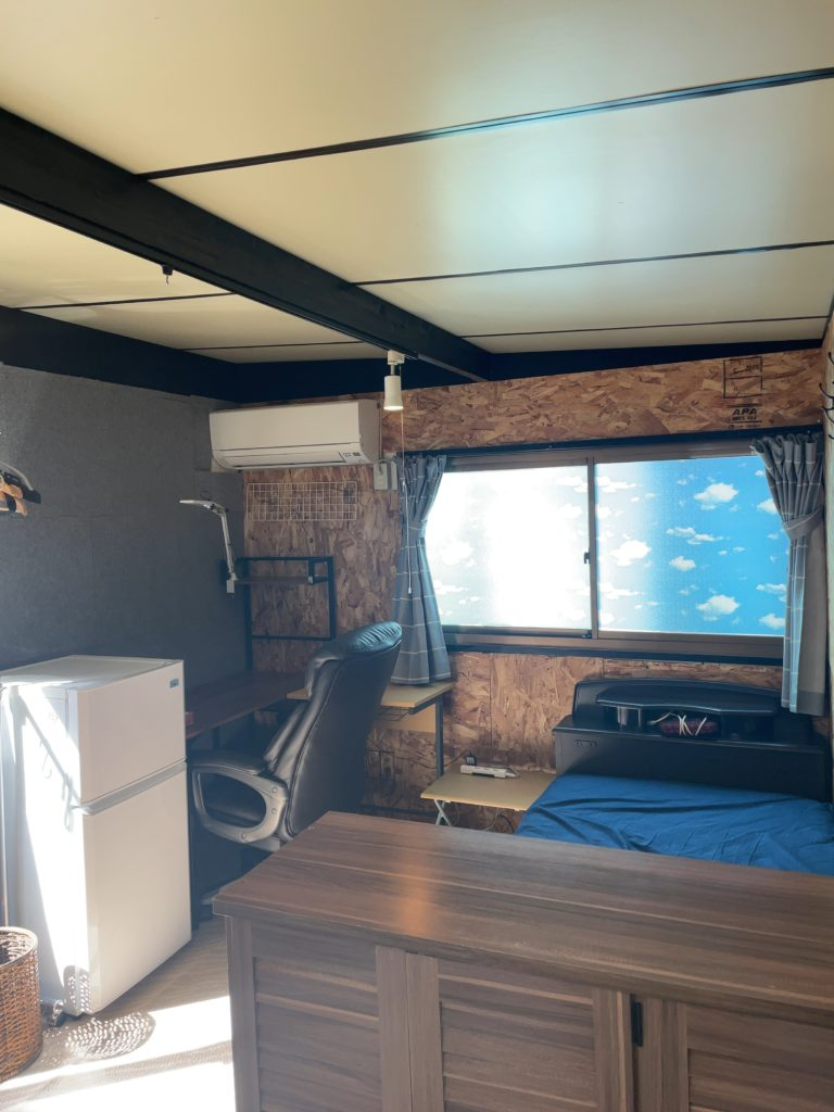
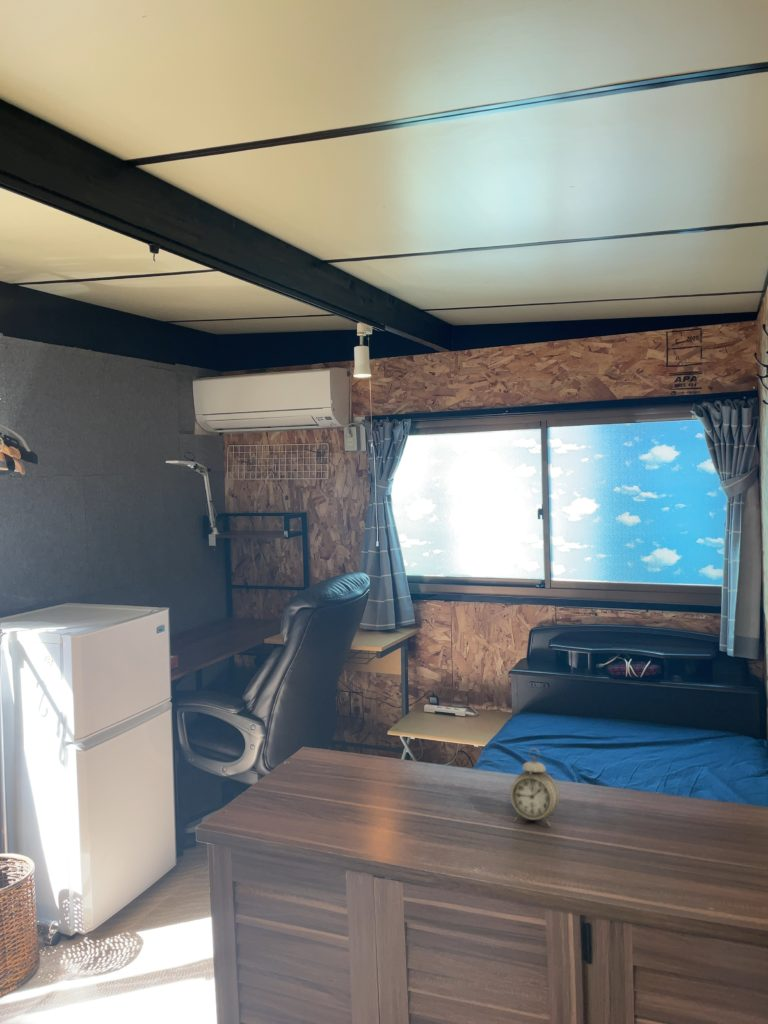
+ alarm clock (533, 785)
